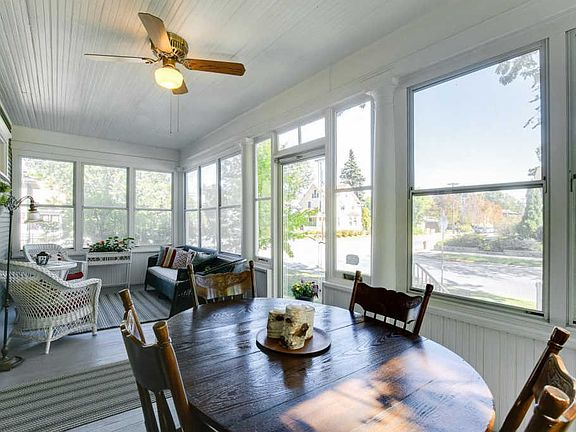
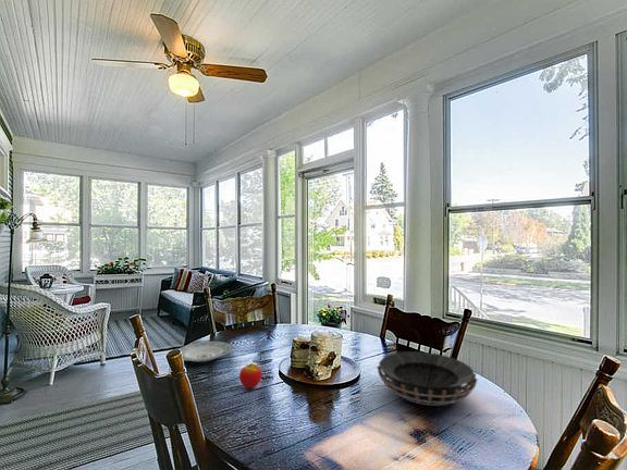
+ decorative bowl (425, 380)
+ apple (250, 373)
+ plate (204, 354)
